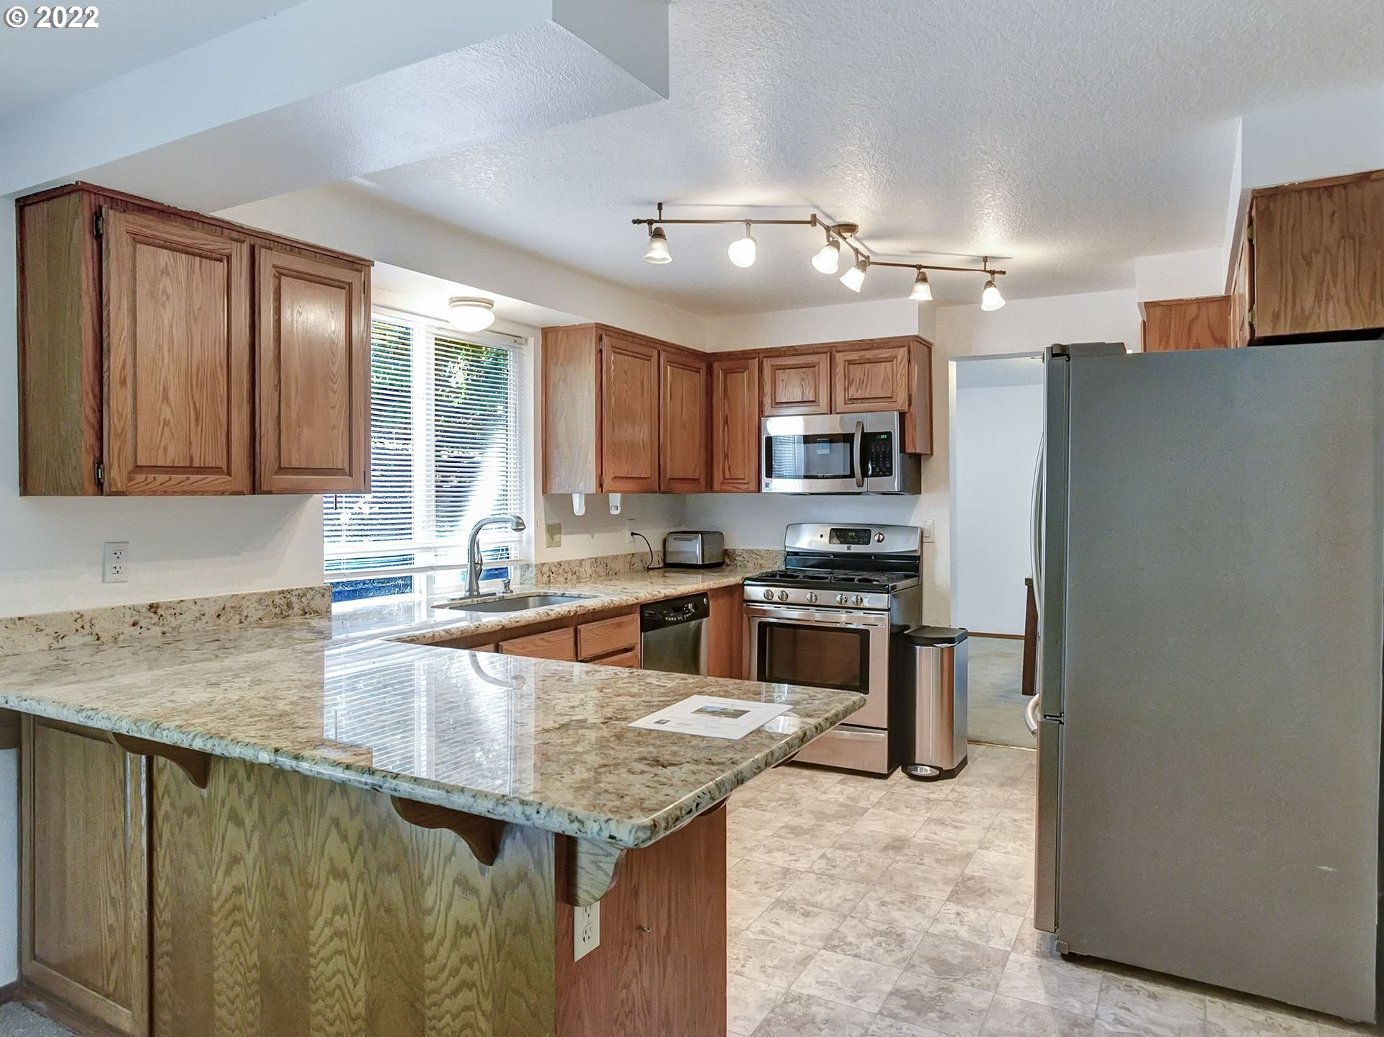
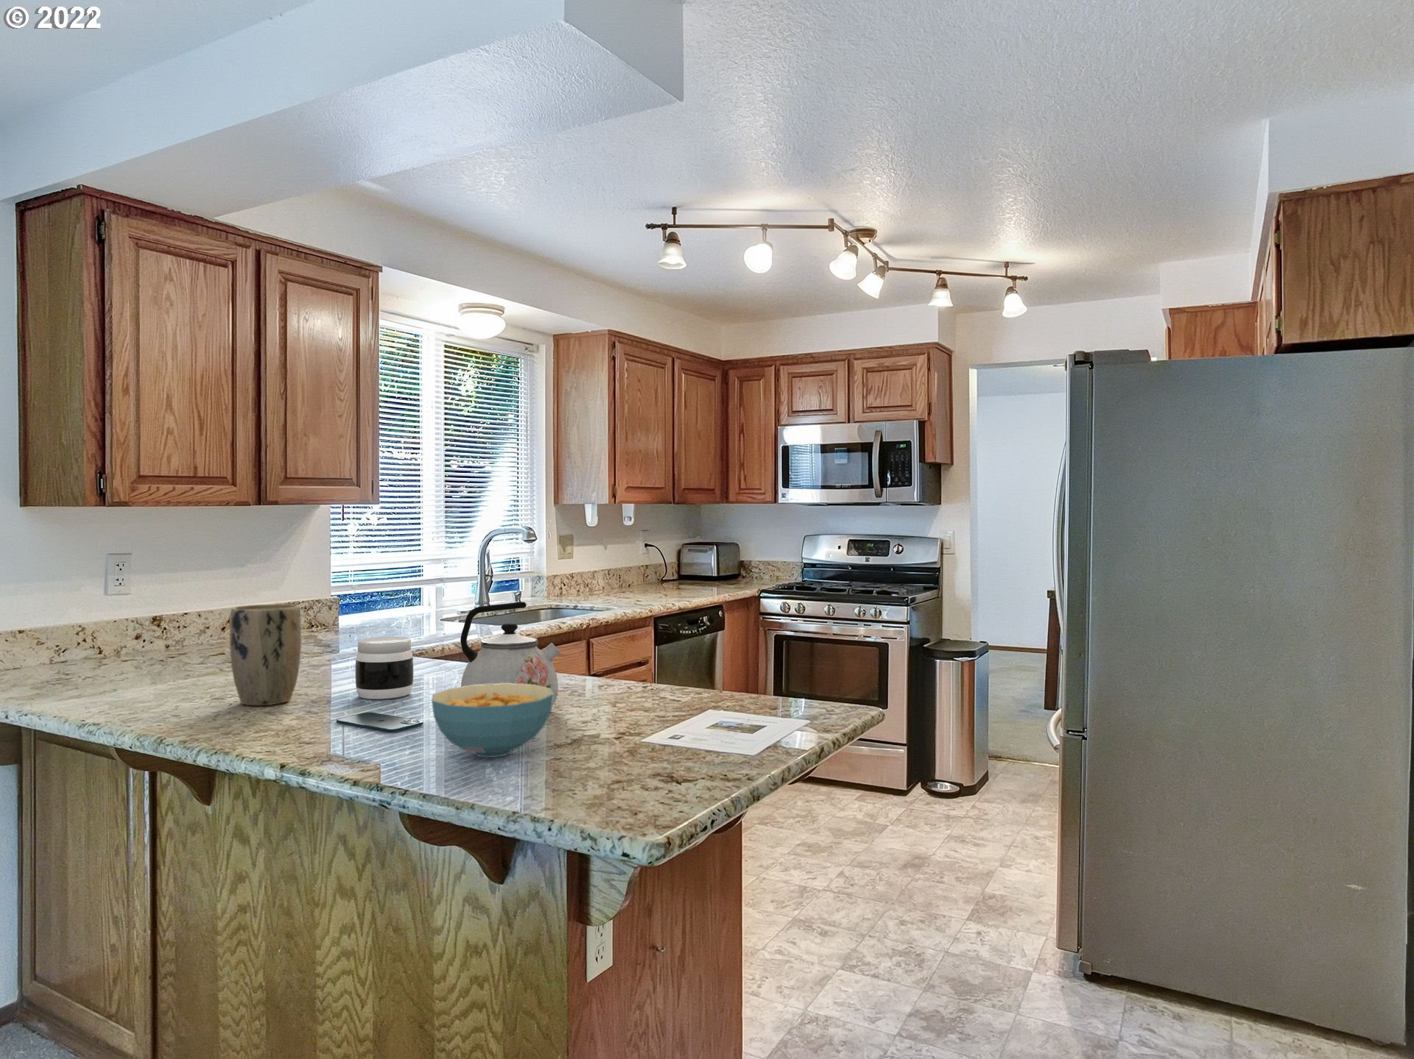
+ cereal bowl (493, 723)
+ plant pot (266, 654)
+ jar (384, 666)
+ kettle (510, 657)
+ smartphone (380, 721)
